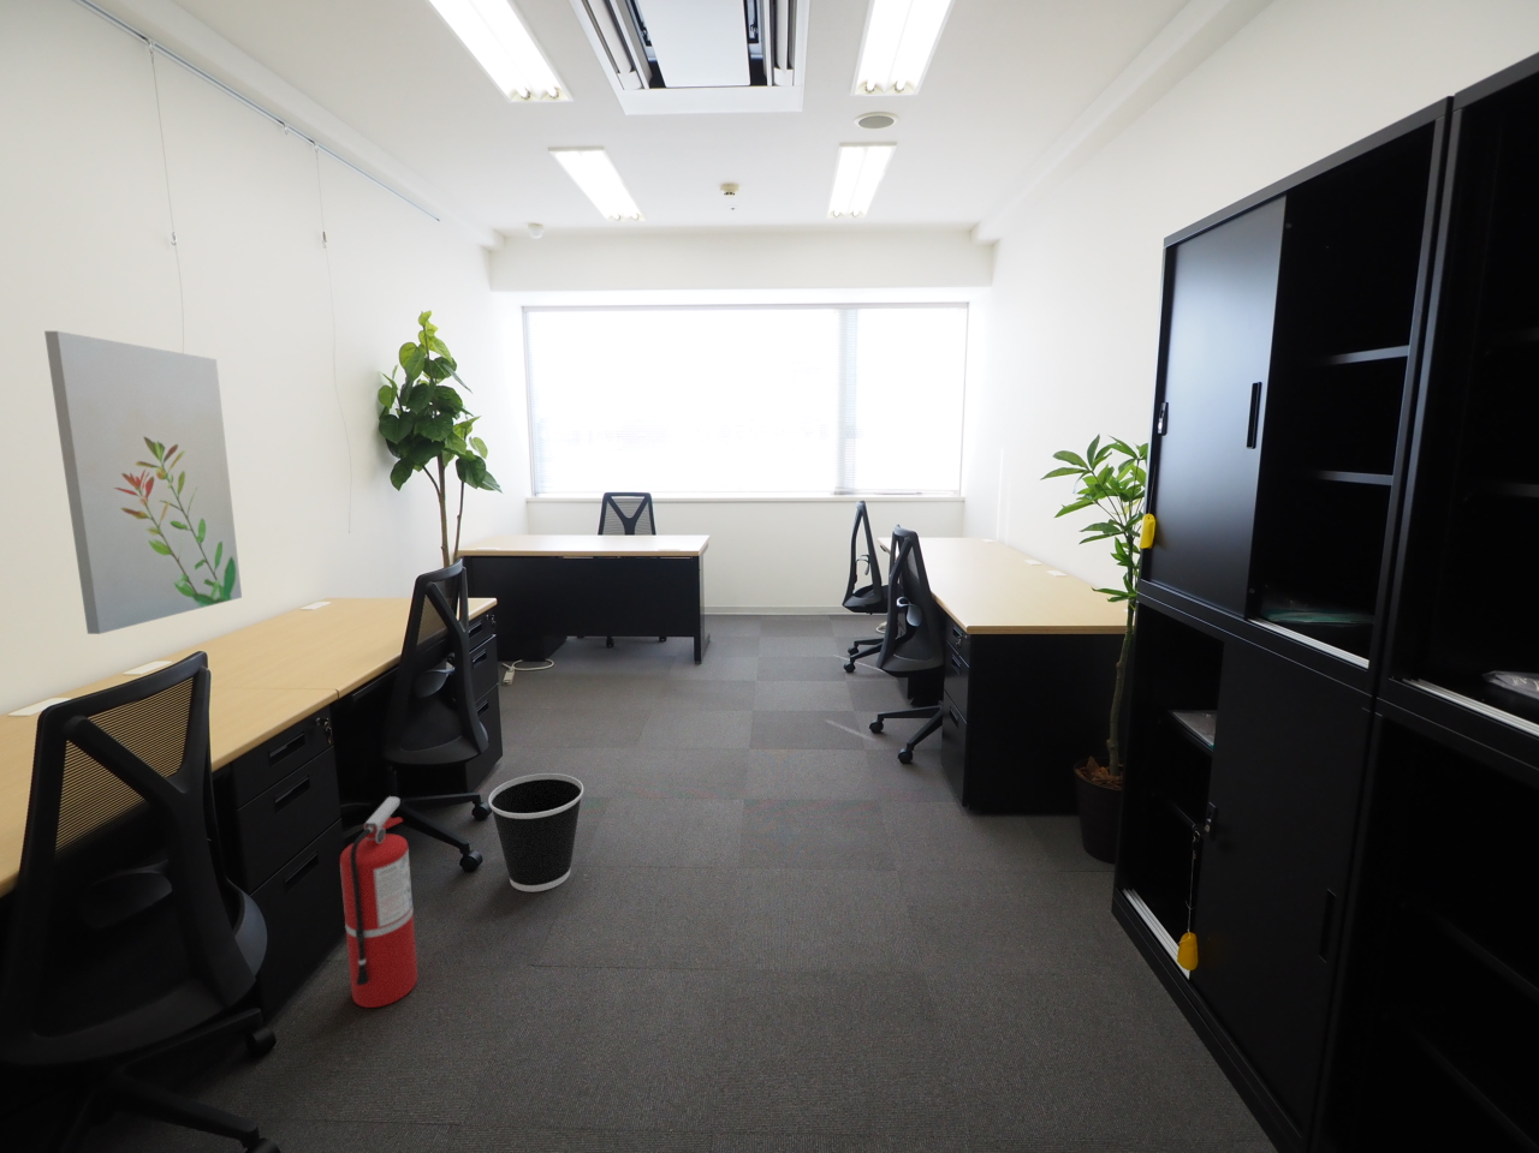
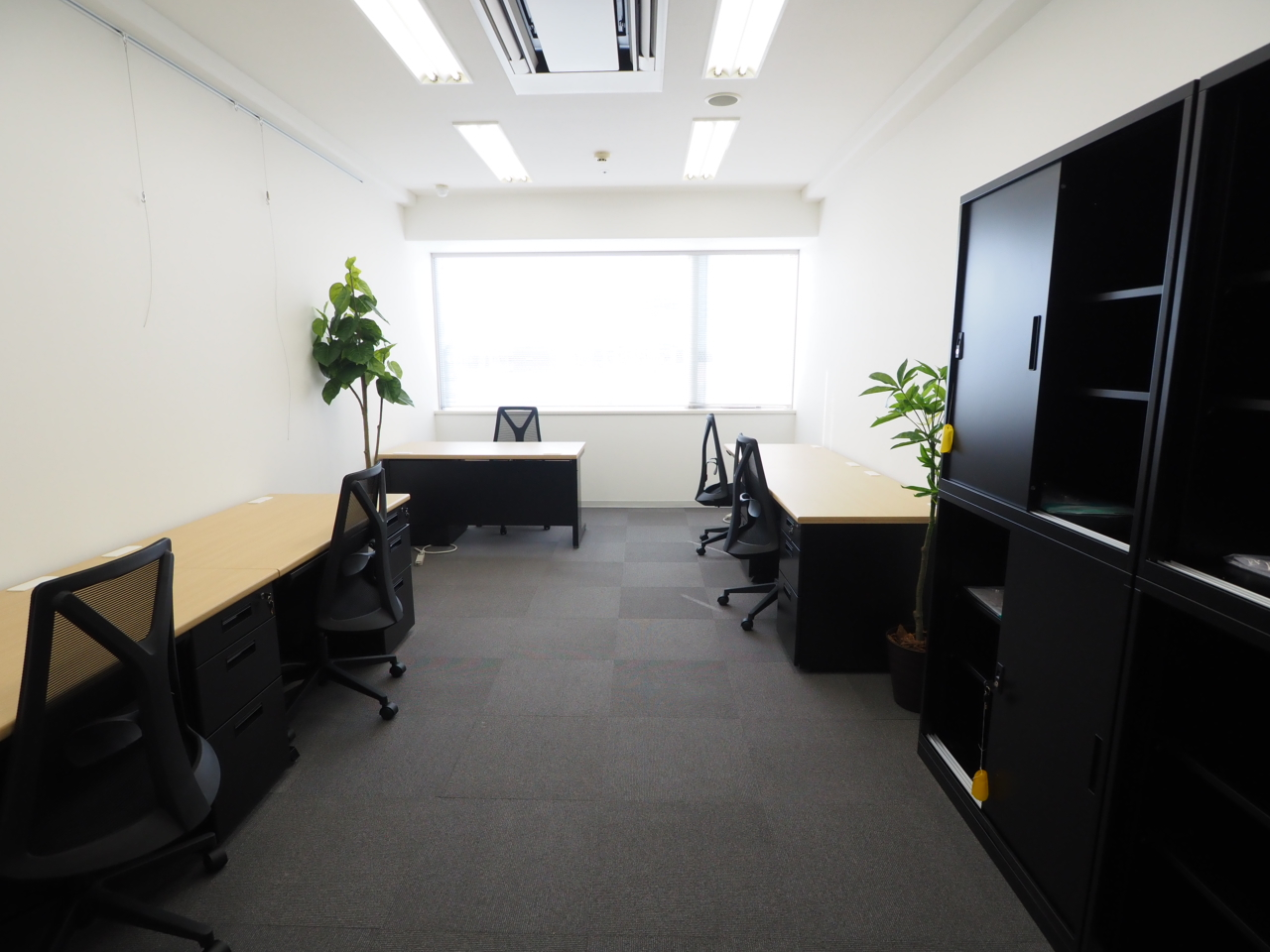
- wastebasket (538, 833)
- fire extinguisher (379, 901)
- wall art (158, 484)
